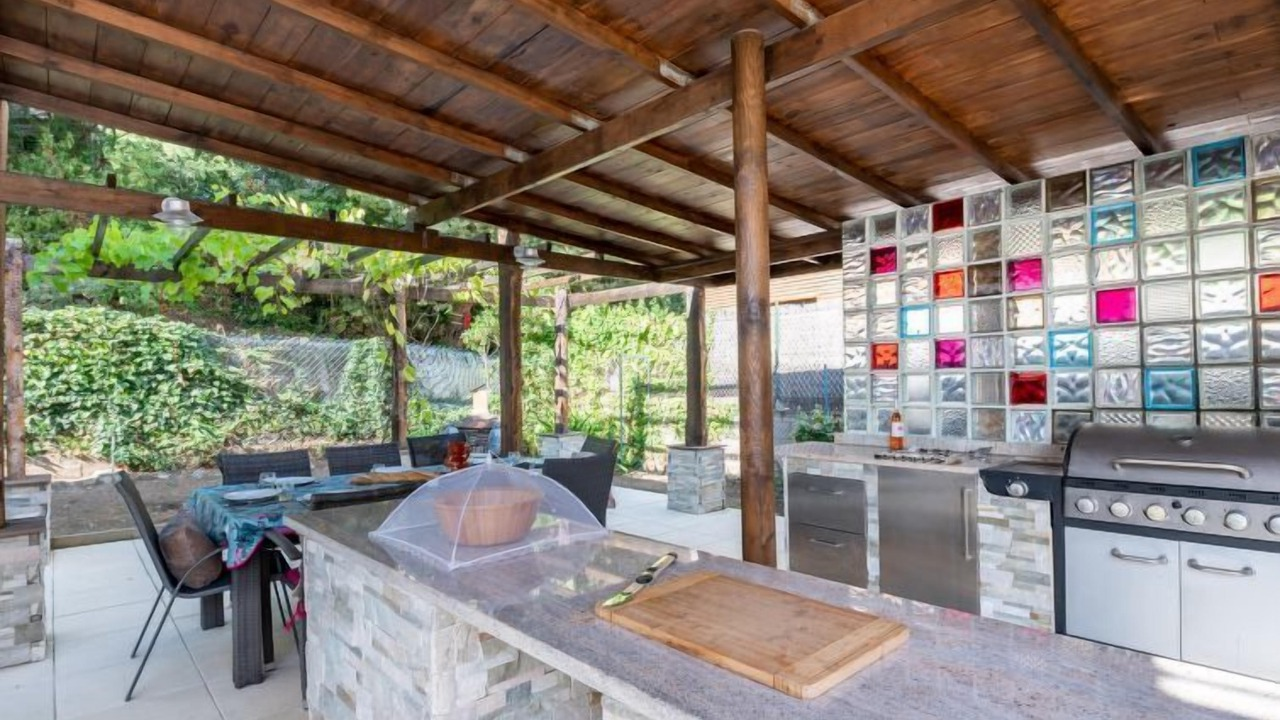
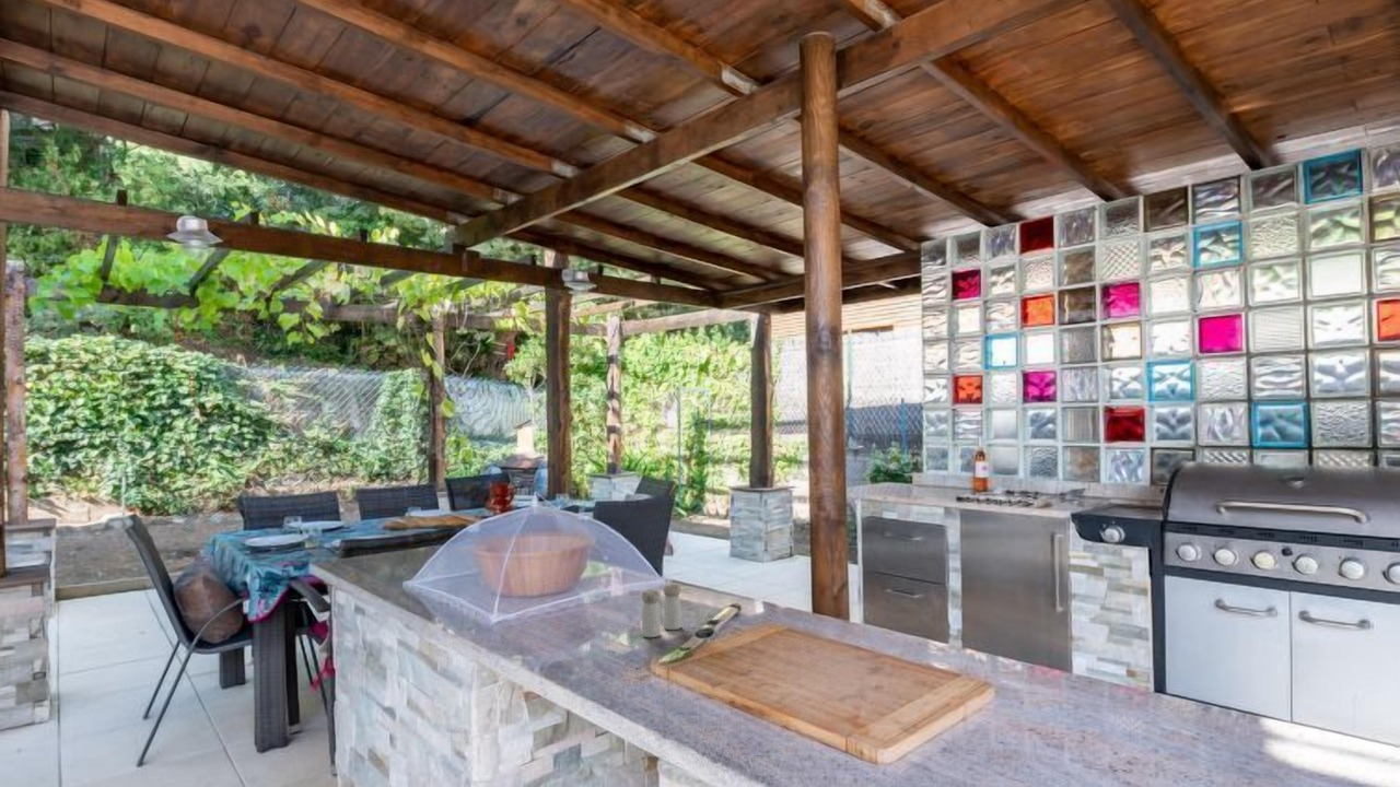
+ salt and pepper shaker (664, 609)
